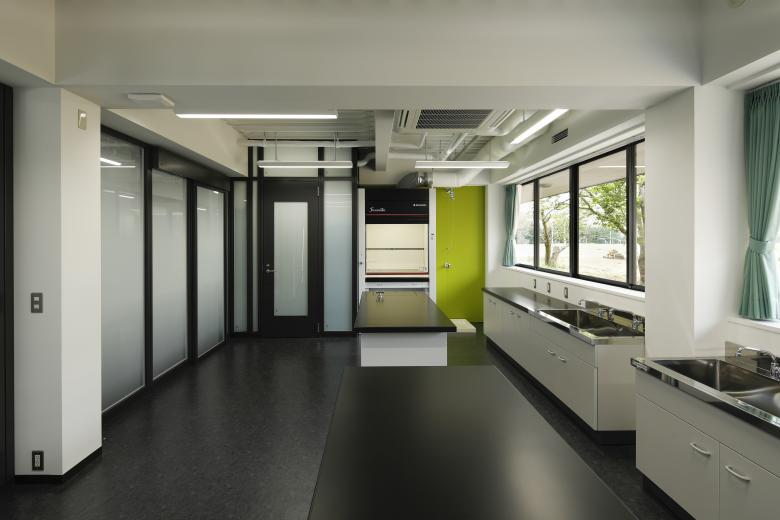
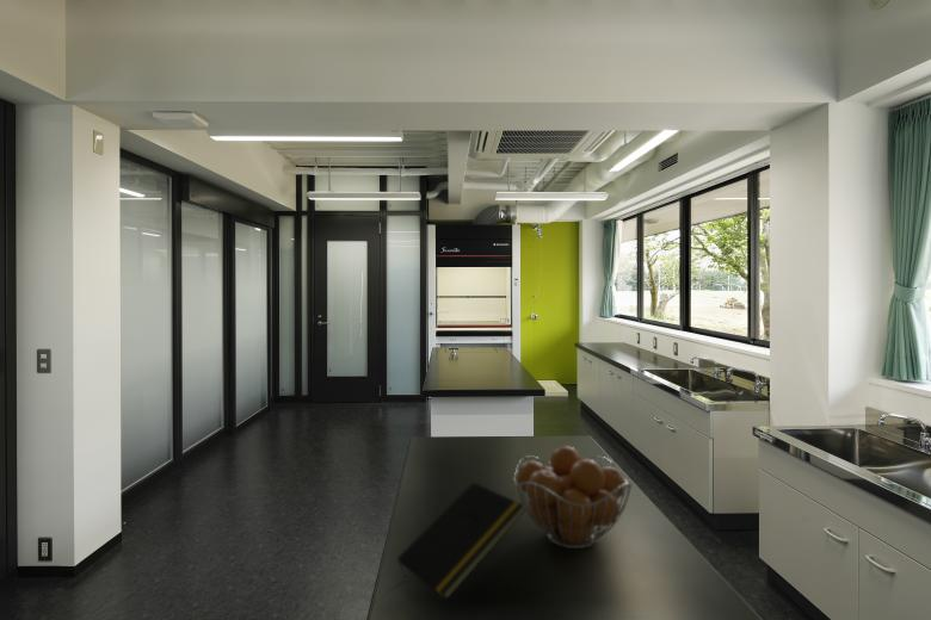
+ fruit basket (571, 494)
+ notepad (461, 540)
